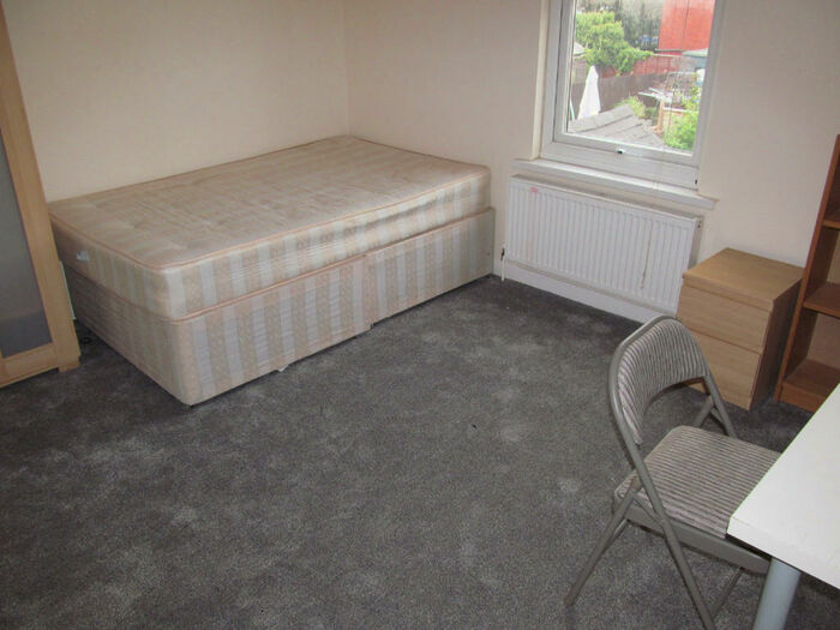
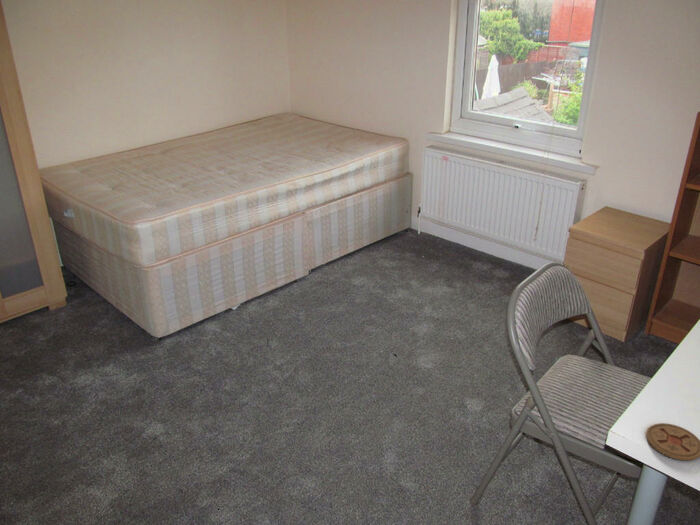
+ coaster (674, 441)
